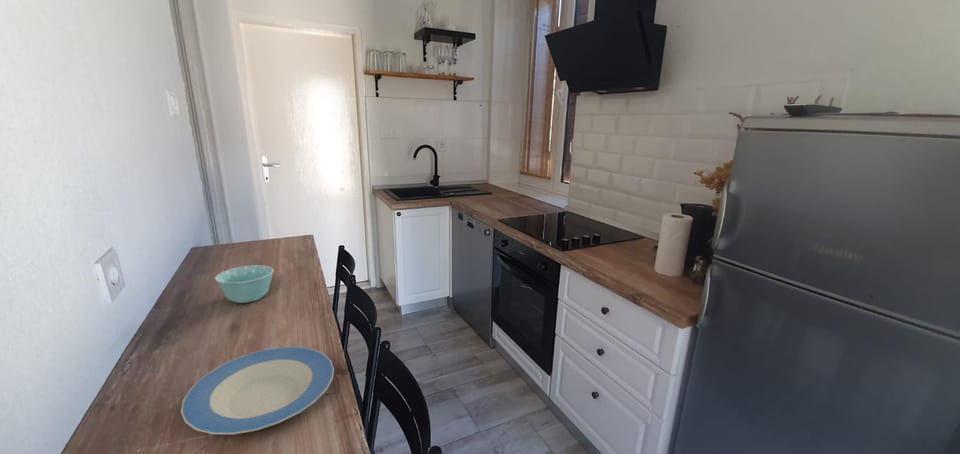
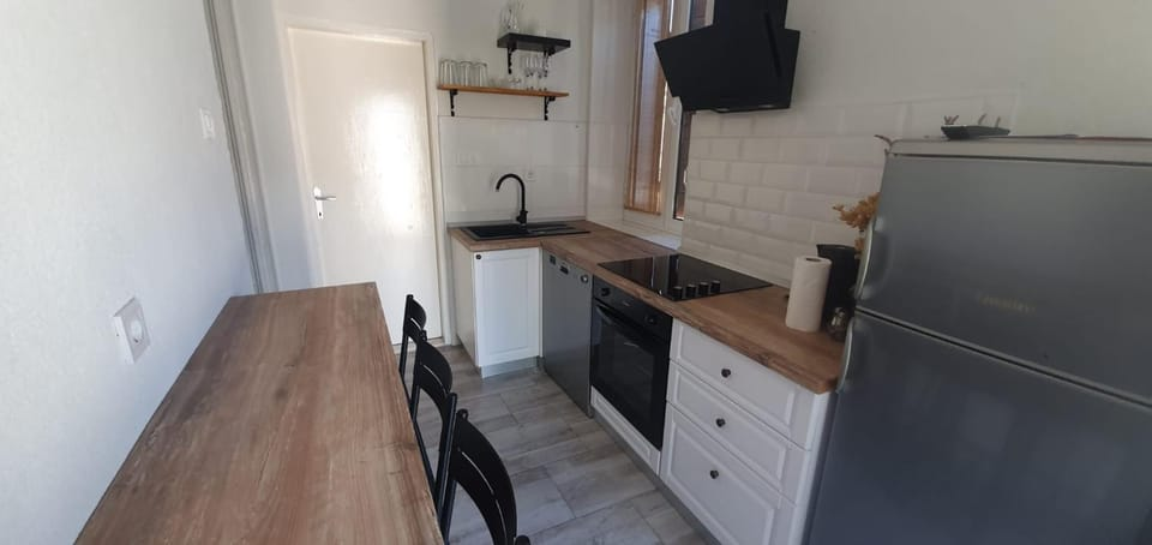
- bowl (246, 285)
- plate (264, 390)
